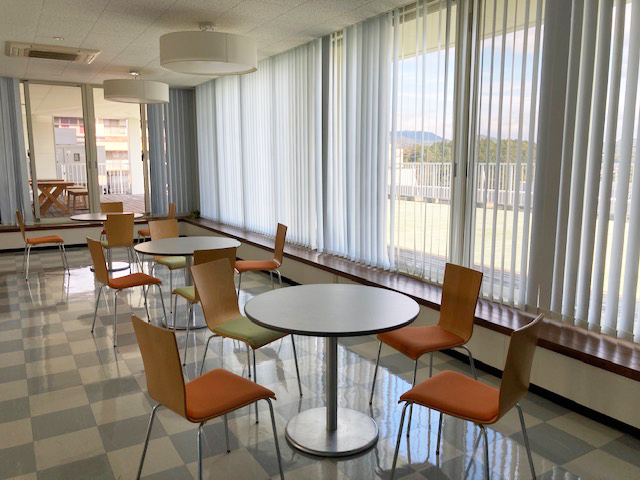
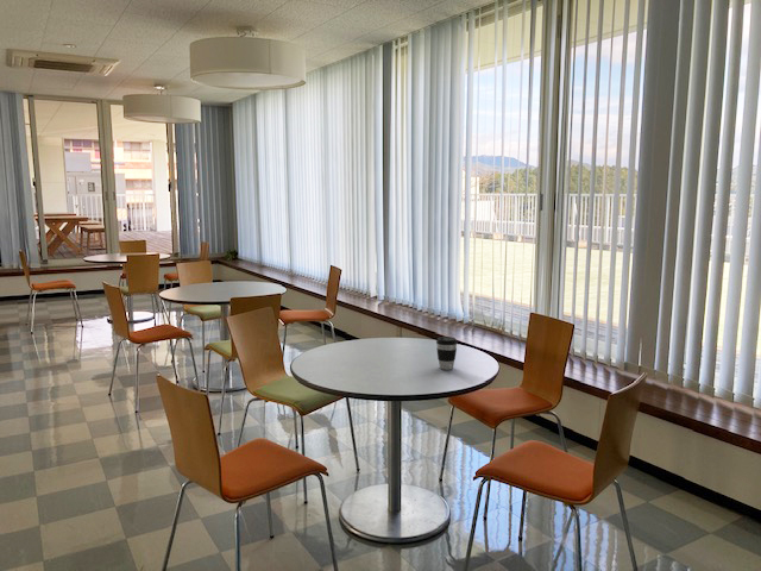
+ coffee cup (446, 352)
